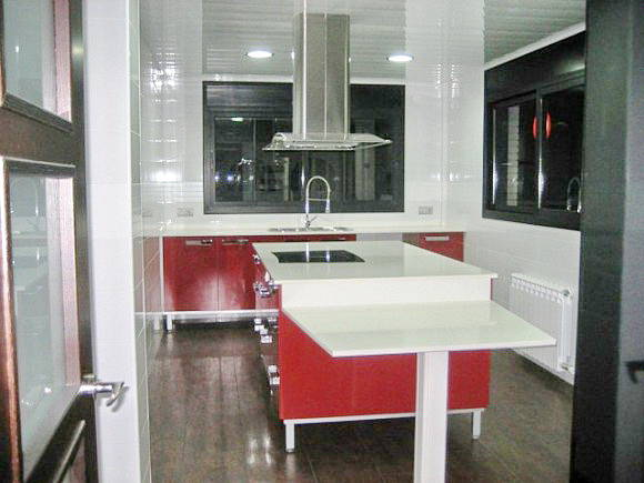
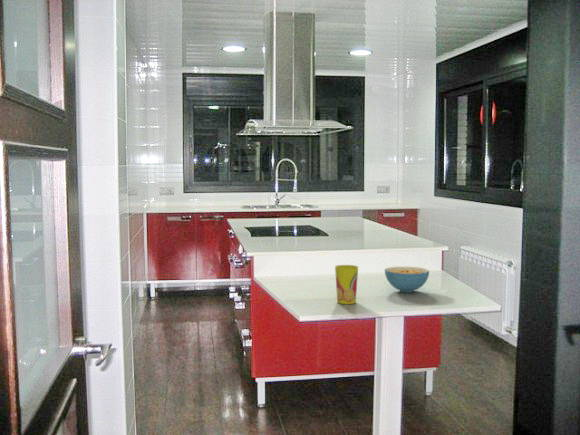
+ cup (346, 284)
+ cereal bowl (406, 280)
